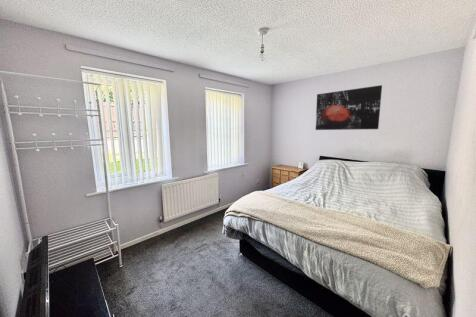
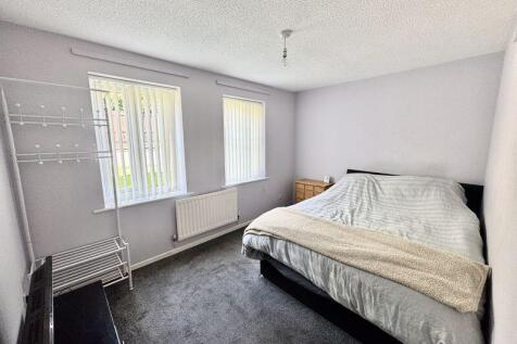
- wall art (345, 110)
